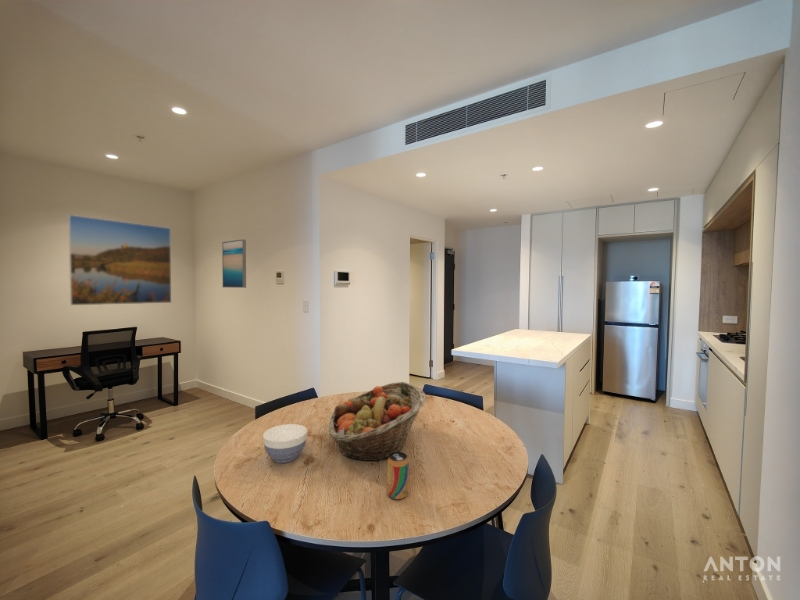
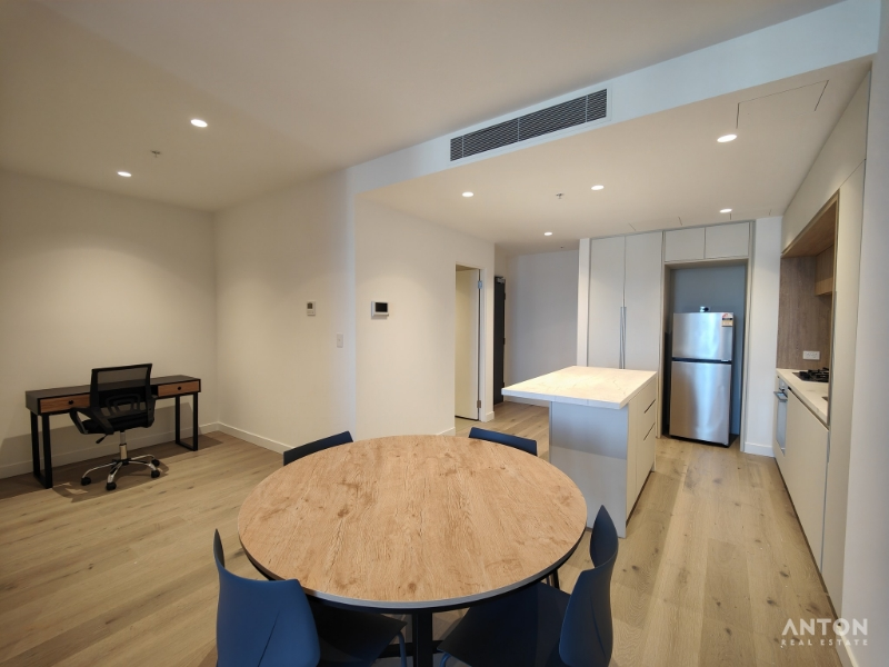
- beverage can (397, 475)
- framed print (124, 263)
- wall art (233, 264)
- fruit basket (376, 416)
- bowl (285, 444)
